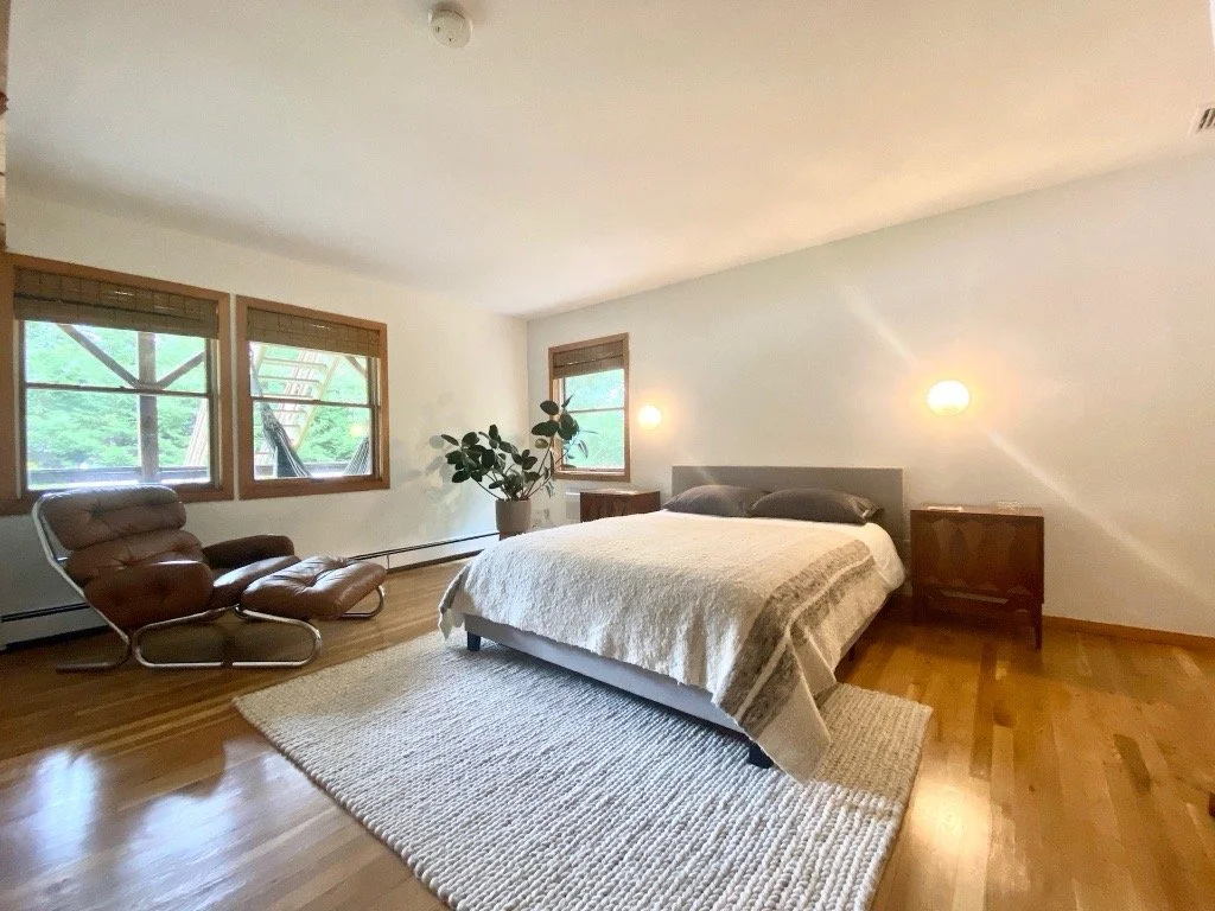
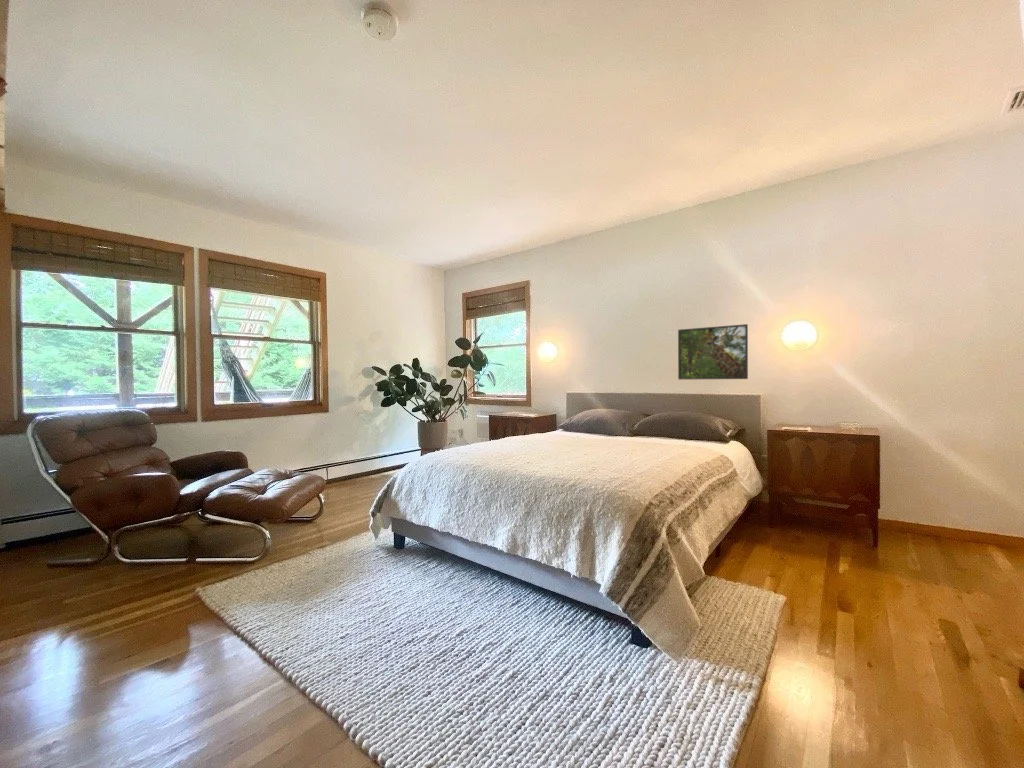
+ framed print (711, 353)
